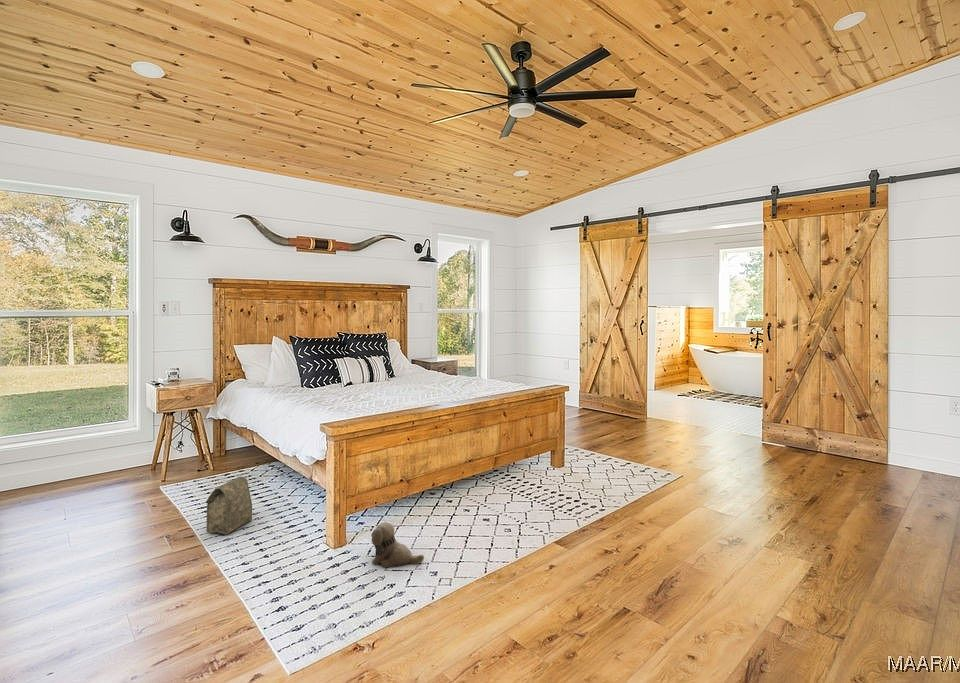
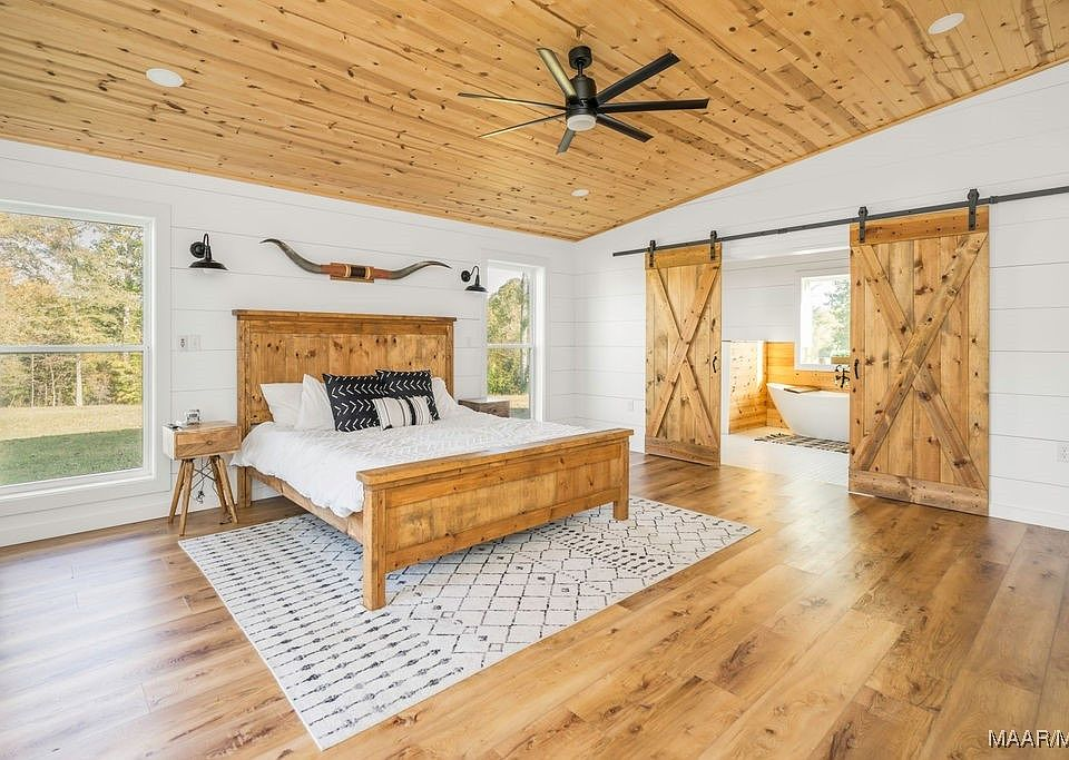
- plush toy (395, 544)
- bag (229, 503)
